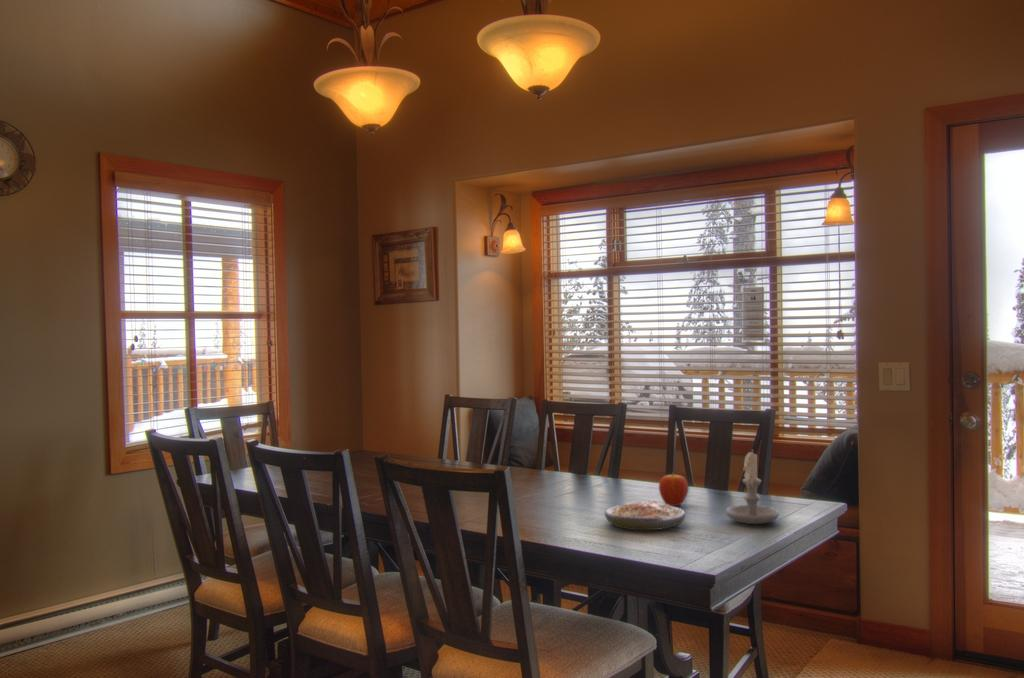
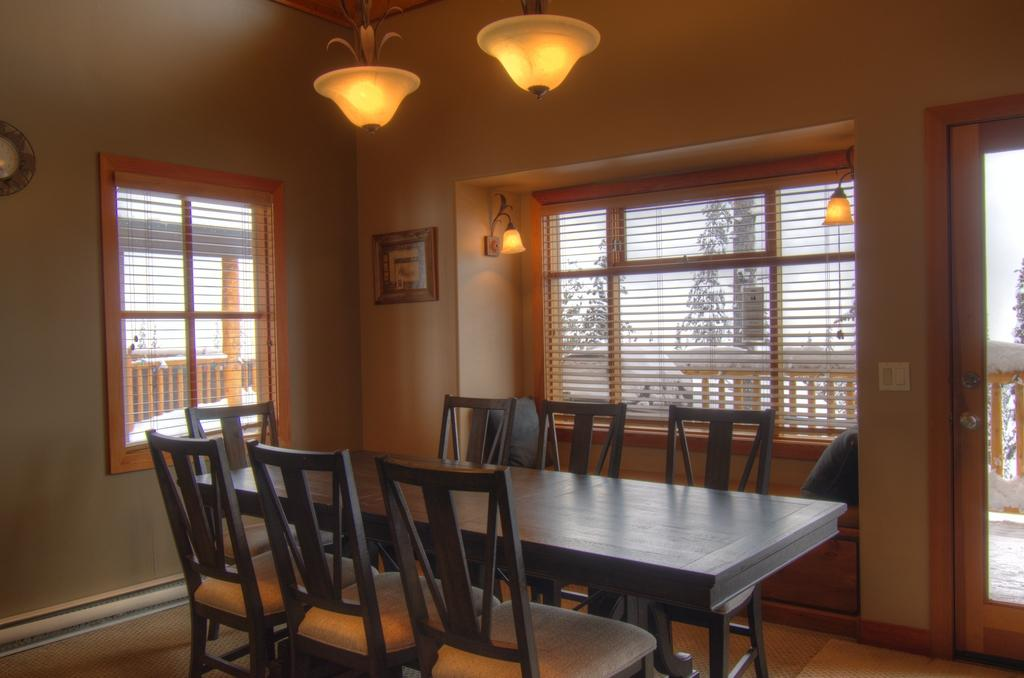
- fruit (673, 488)
- candle (751, 485)
- soup (644, 513)
